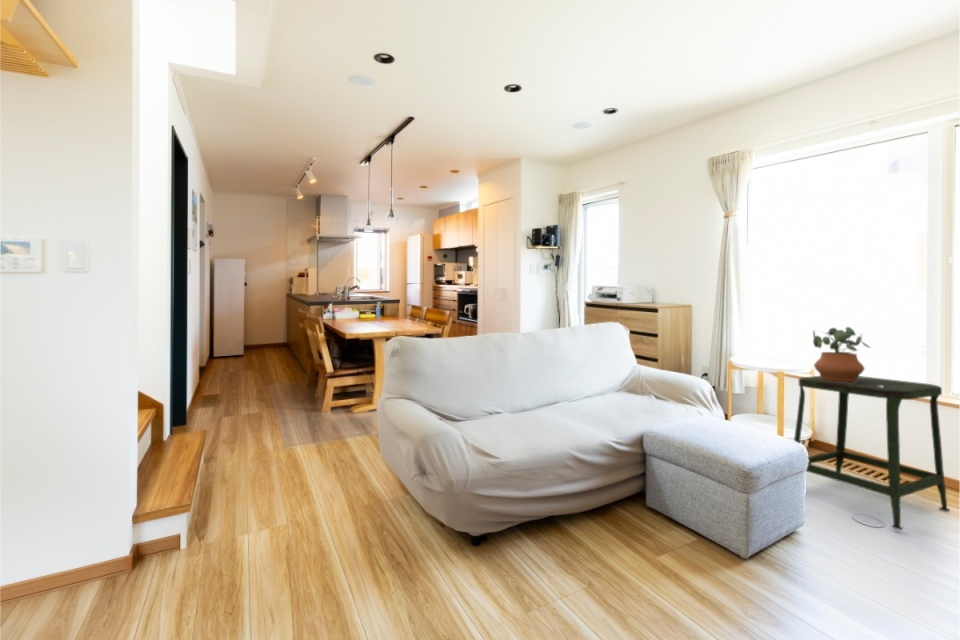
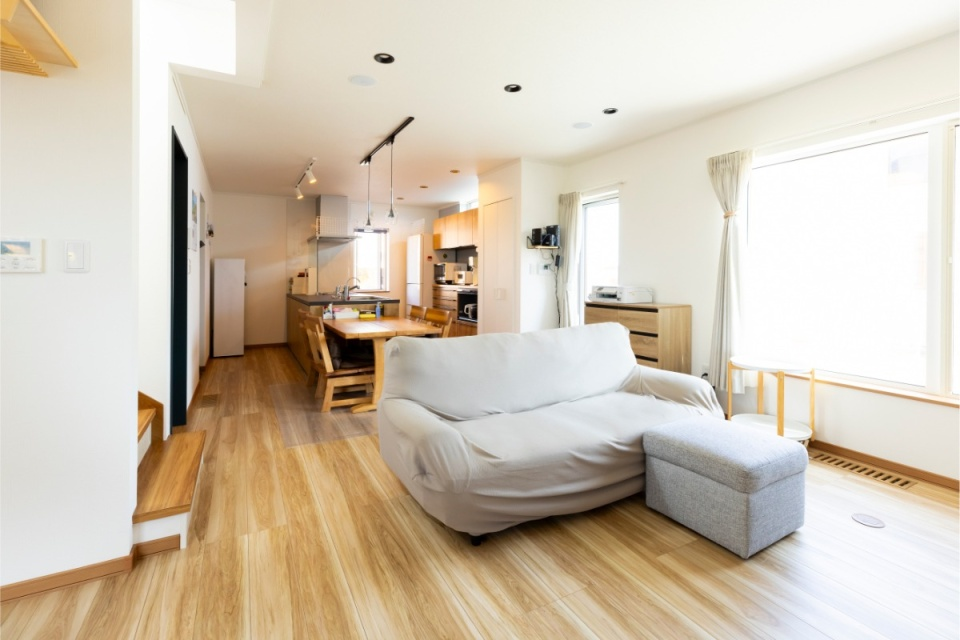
- potted plant (841, 353)
- stool (861, 455)
